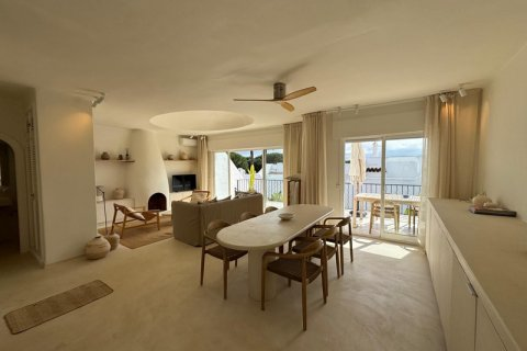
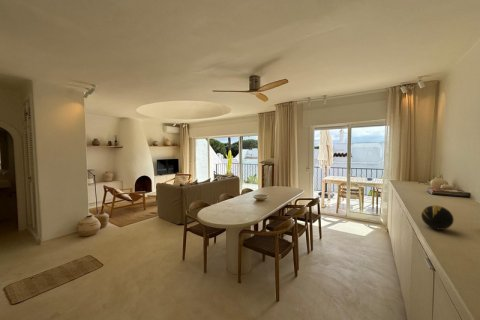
+ decorative orb (436, 217)
